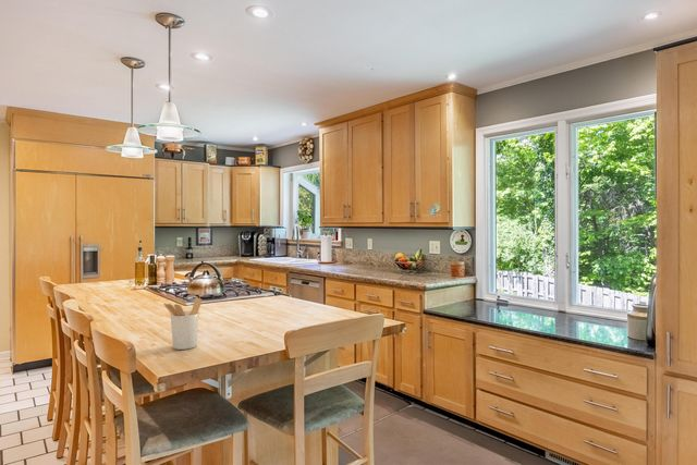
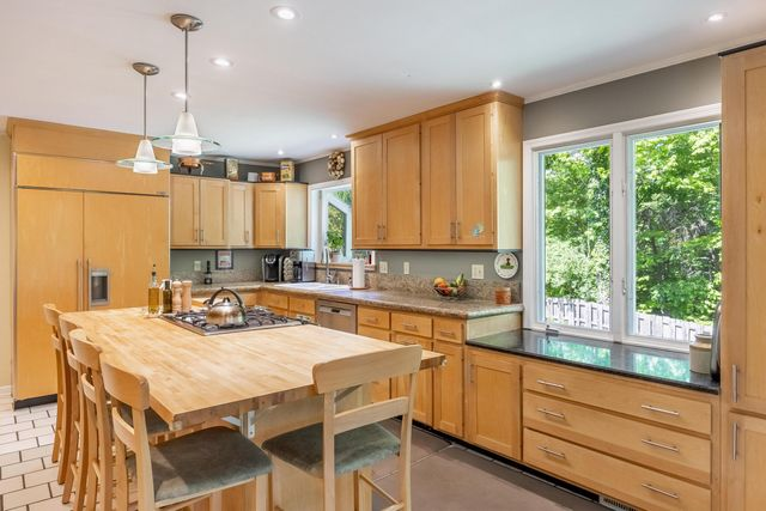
- utensil holder (181, 322)
